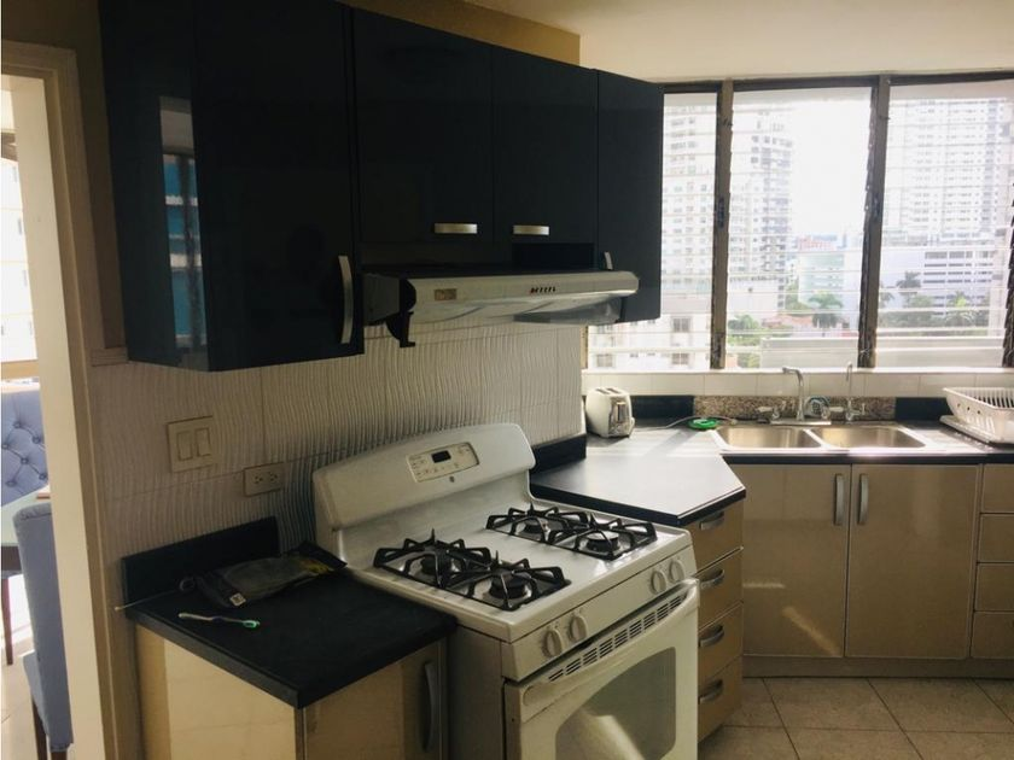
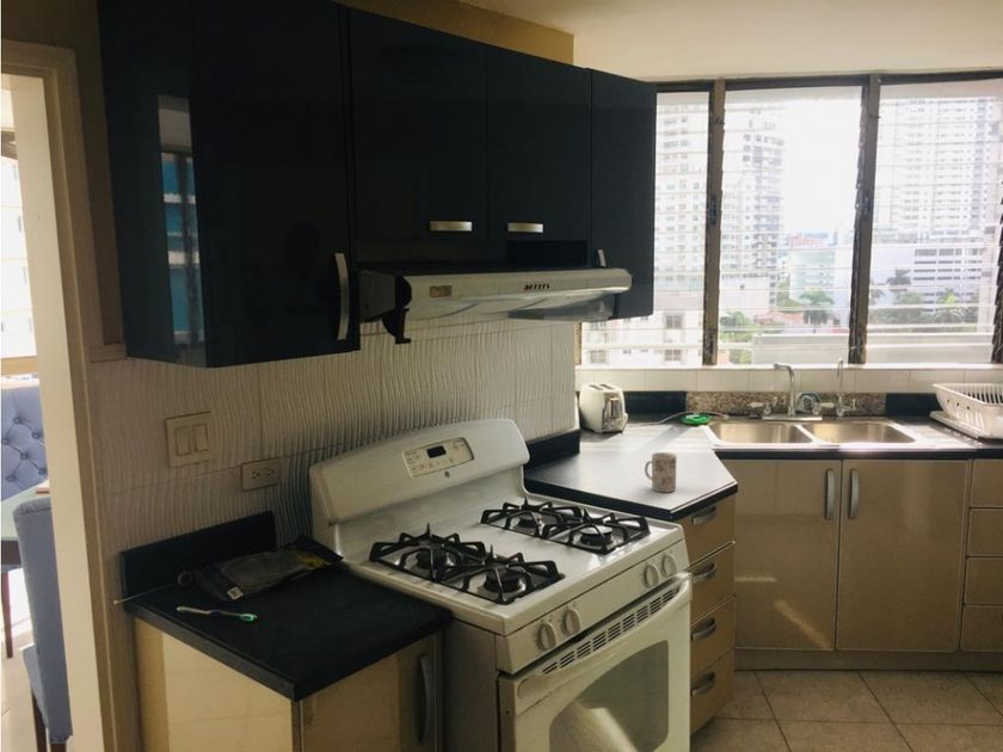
+ mug (660, 470)
